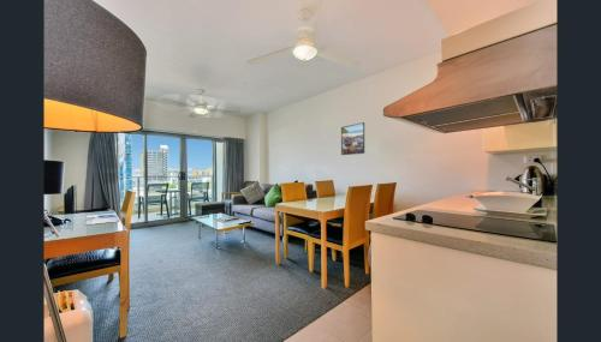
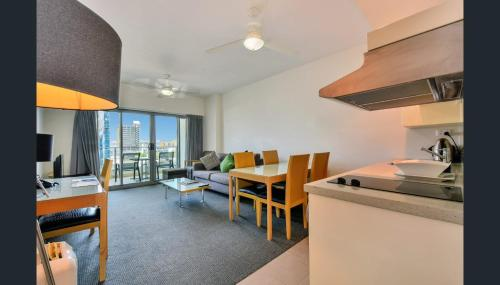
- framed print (352, 139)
